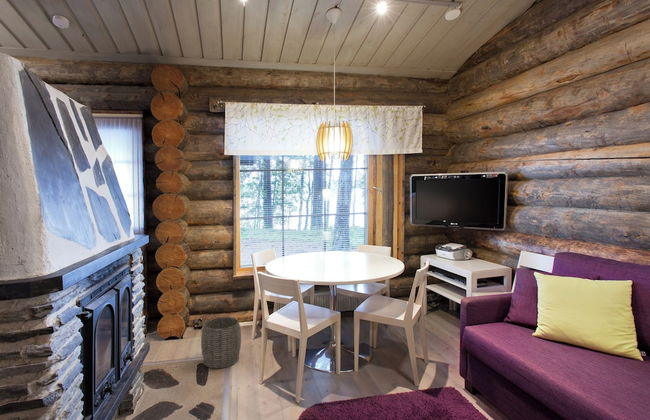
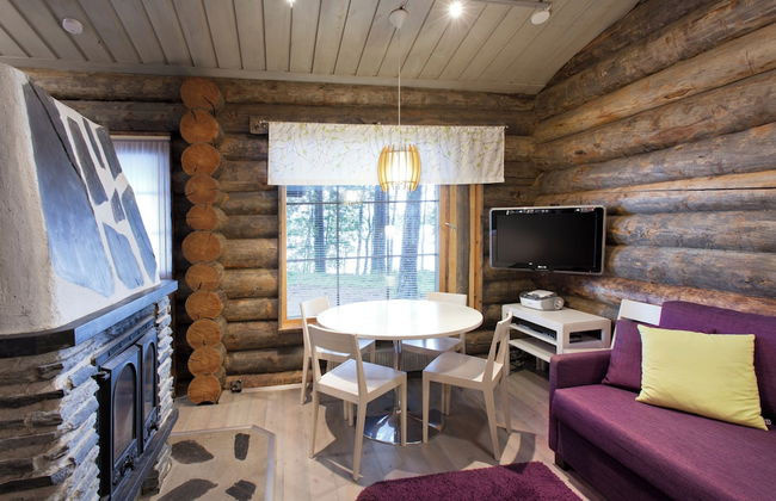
- woven basket (221, 341)
